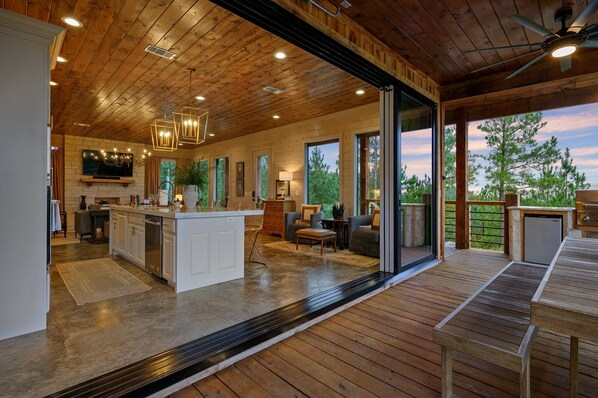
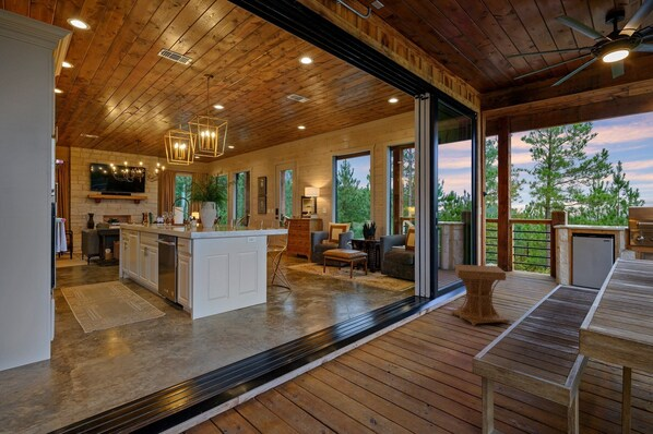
+ side table (478, 293)
